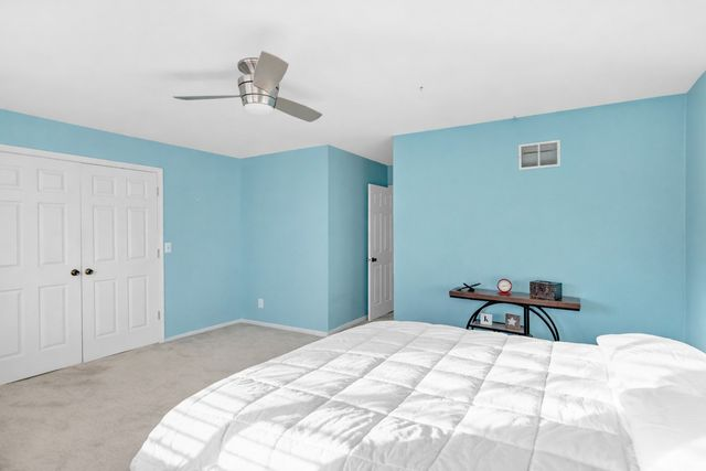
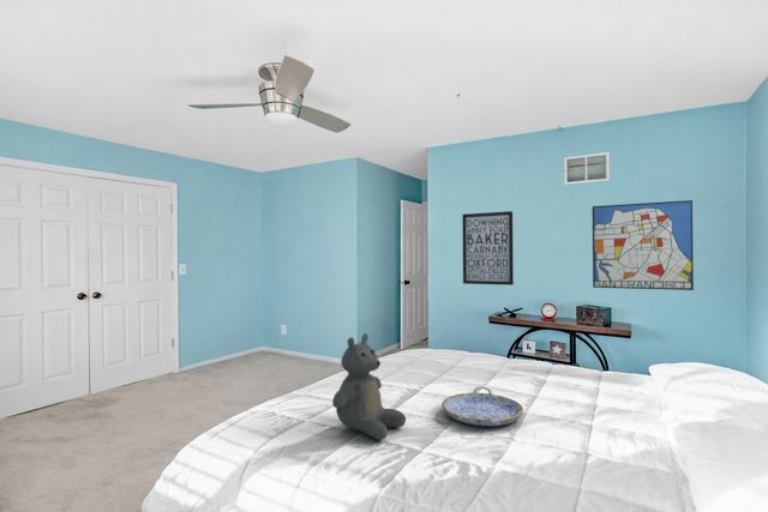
+ teddy bear (370, 383)
+ wall art (640, 246)
+ wall art (487, 248)
+ serving tray (481, 406)
